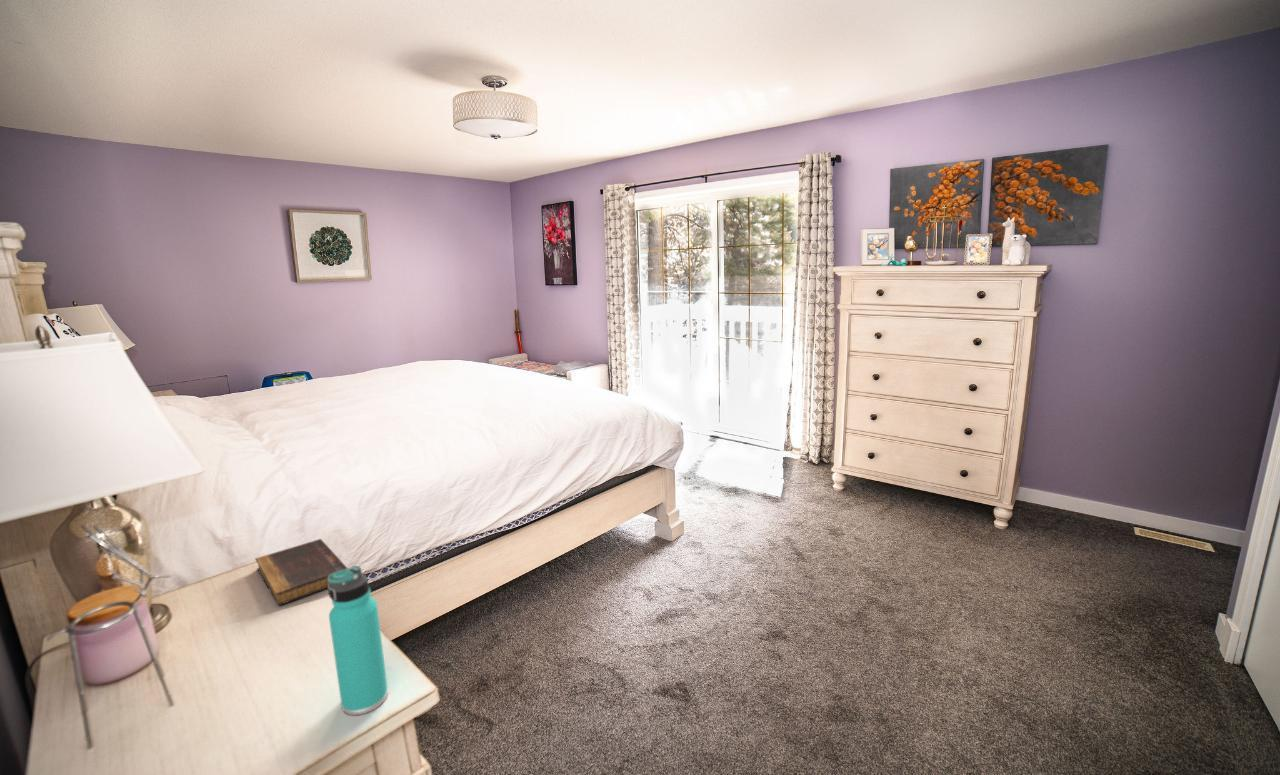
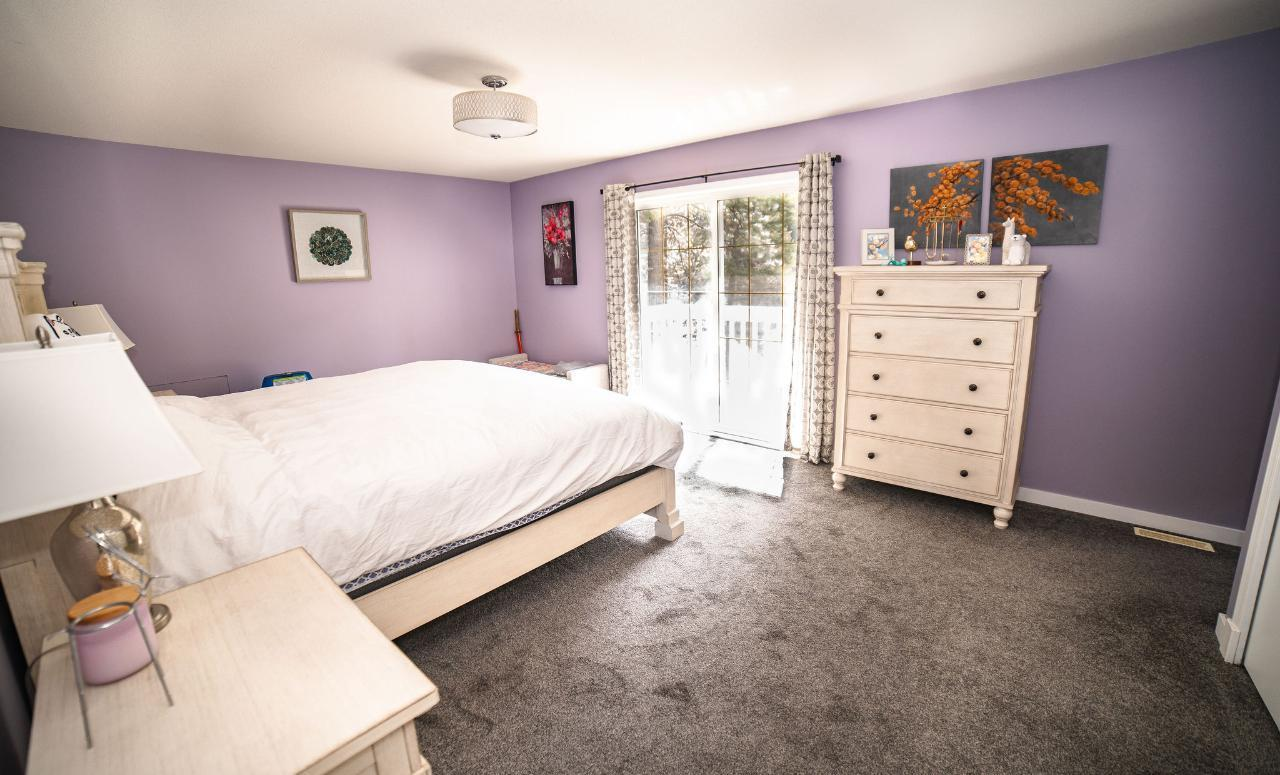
- book (302, 568)
- thermos bottle (356, 636)
